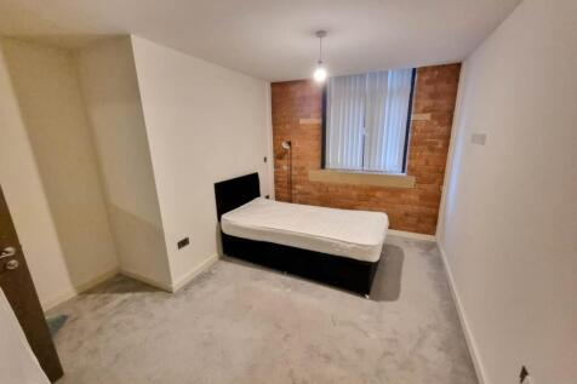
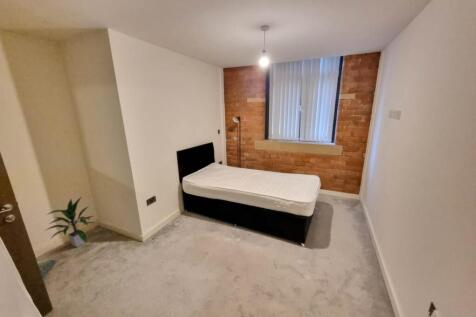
+ indoor plant (73, 223)
